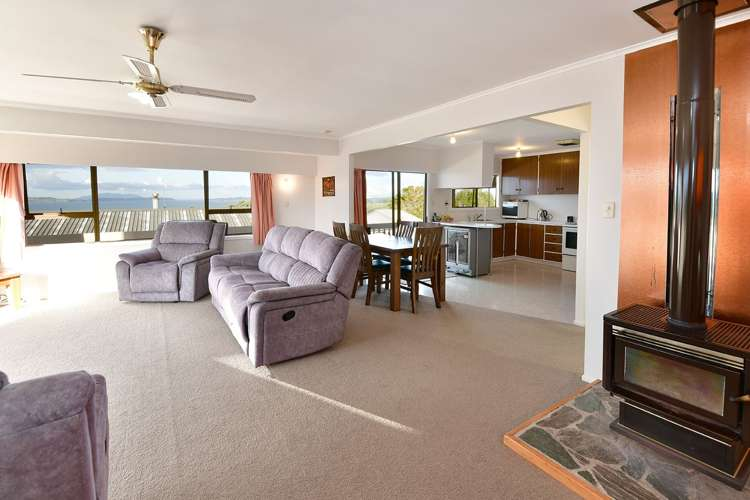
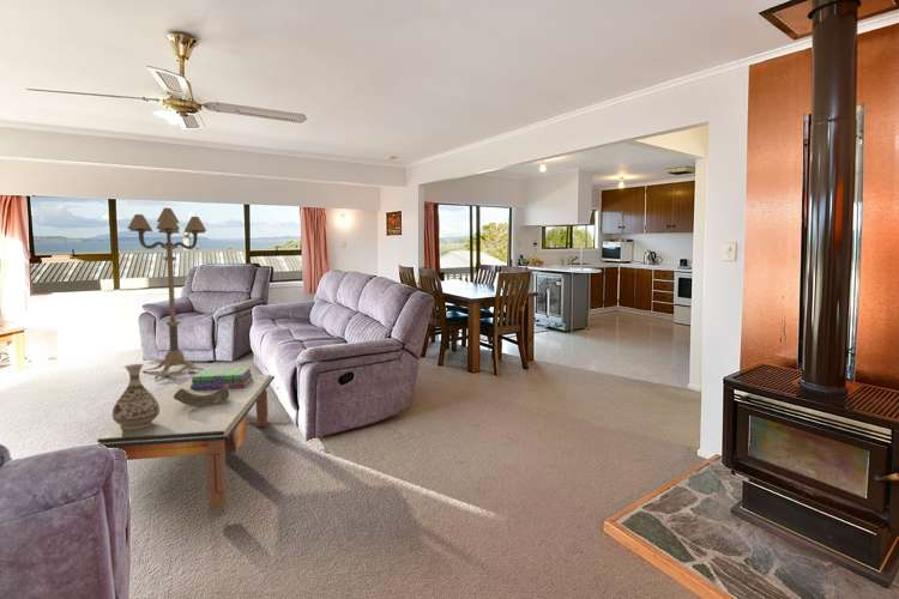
+ floor lamp (171, 290)
+ vase (135, 394)
+ decorative bowl (204, 393)
+ stack of books (223, 377)
+ coffee table (203, 430)
